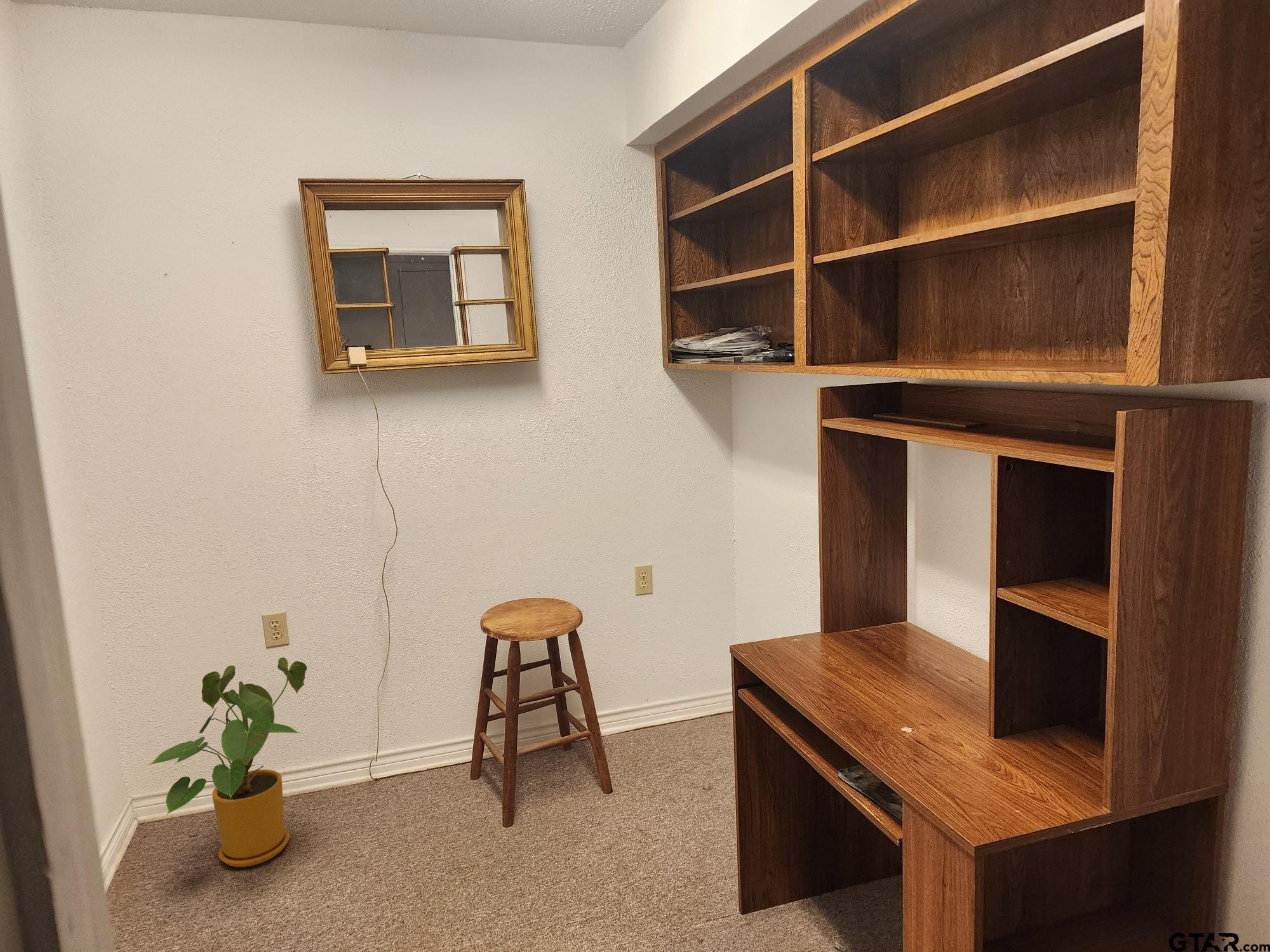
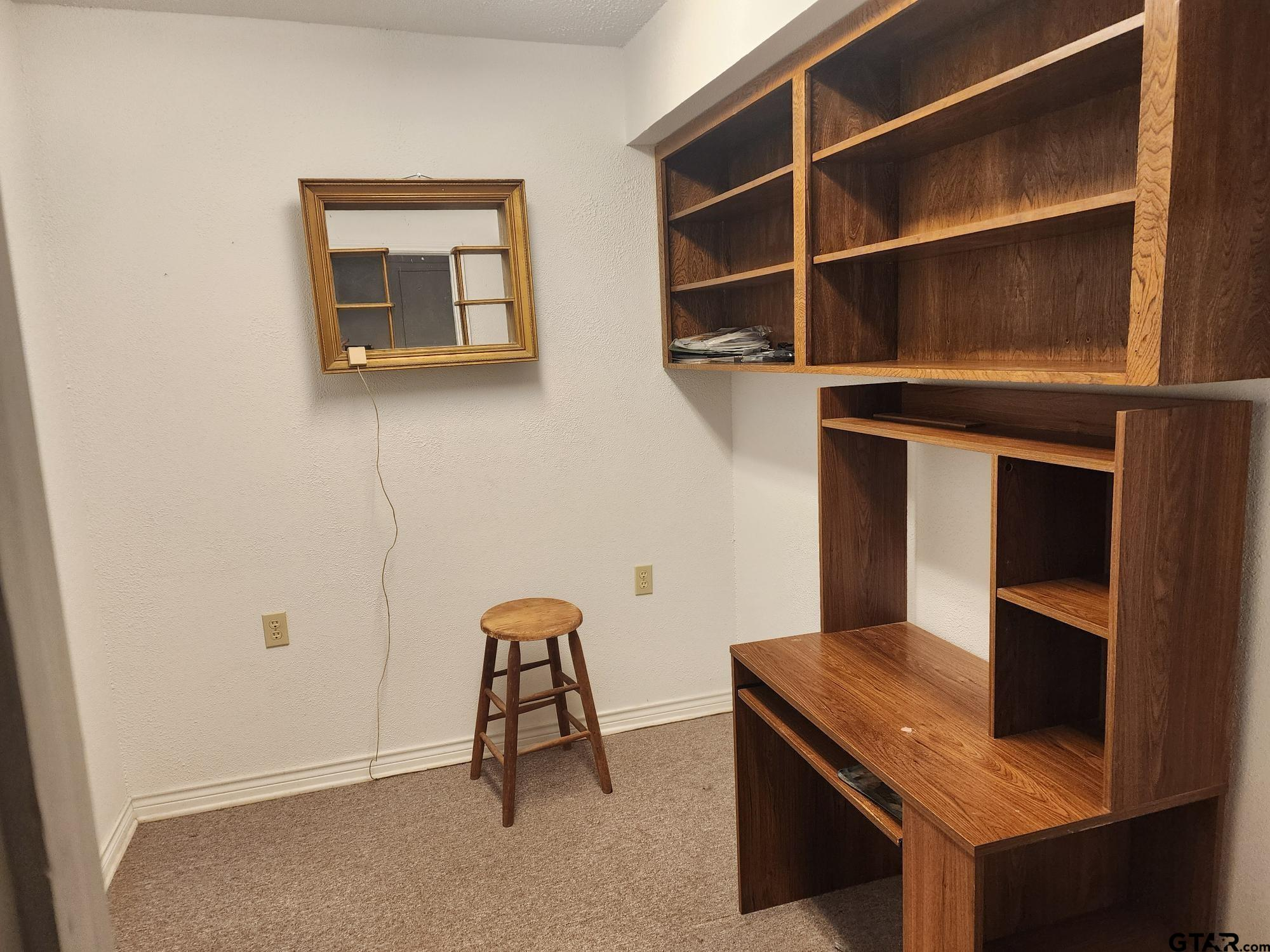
- house plant (240, 767)
